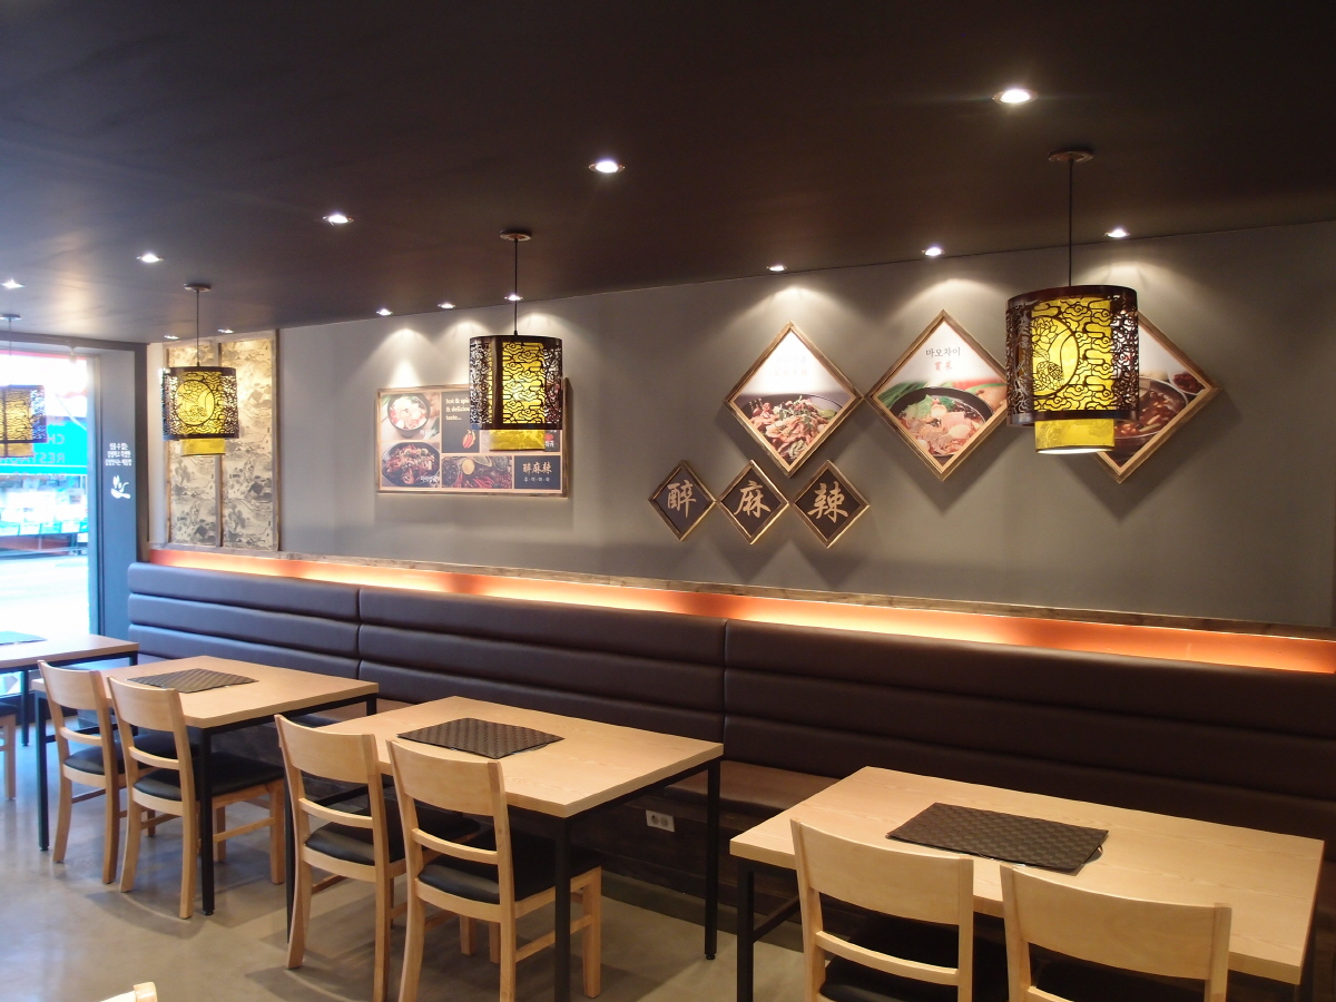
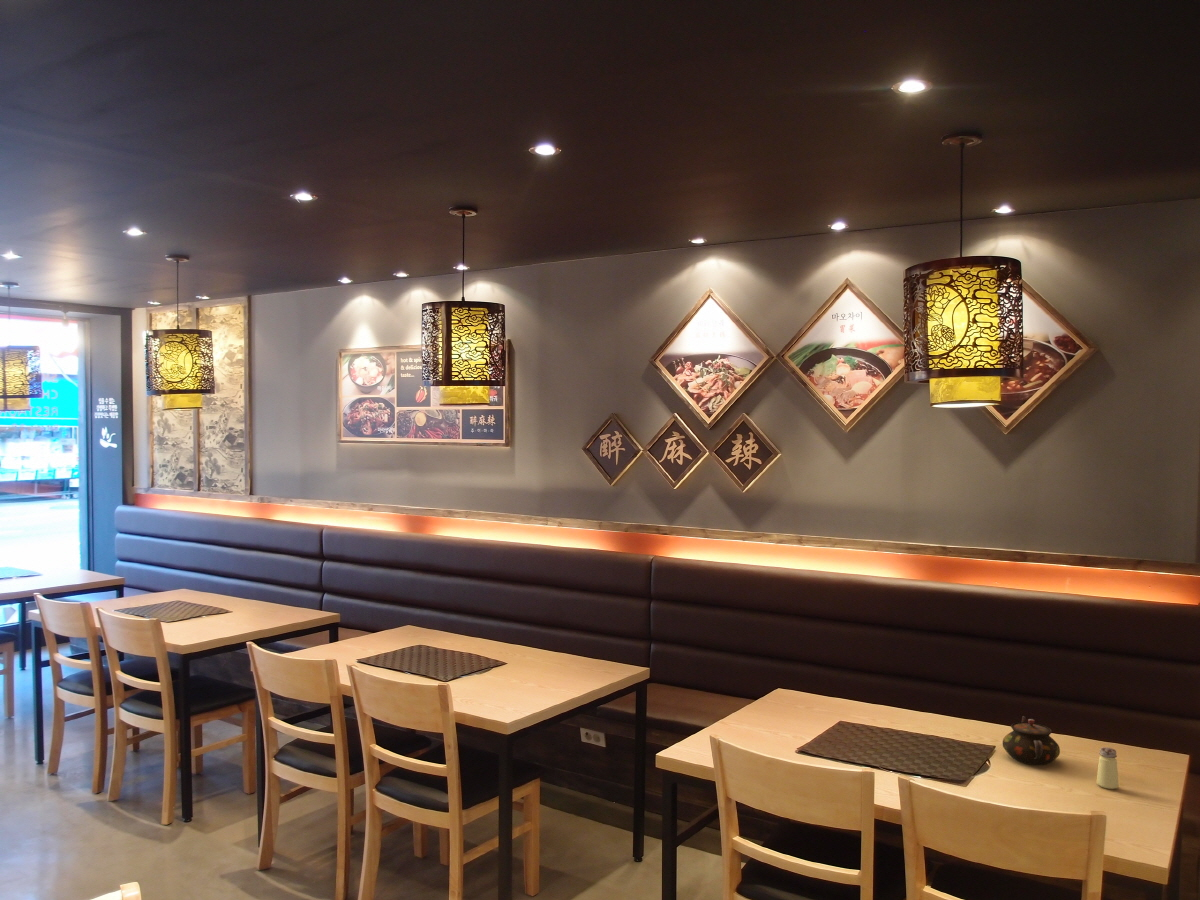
+ saltshaker (1107, 767)
+ teapot (1030, 738)
